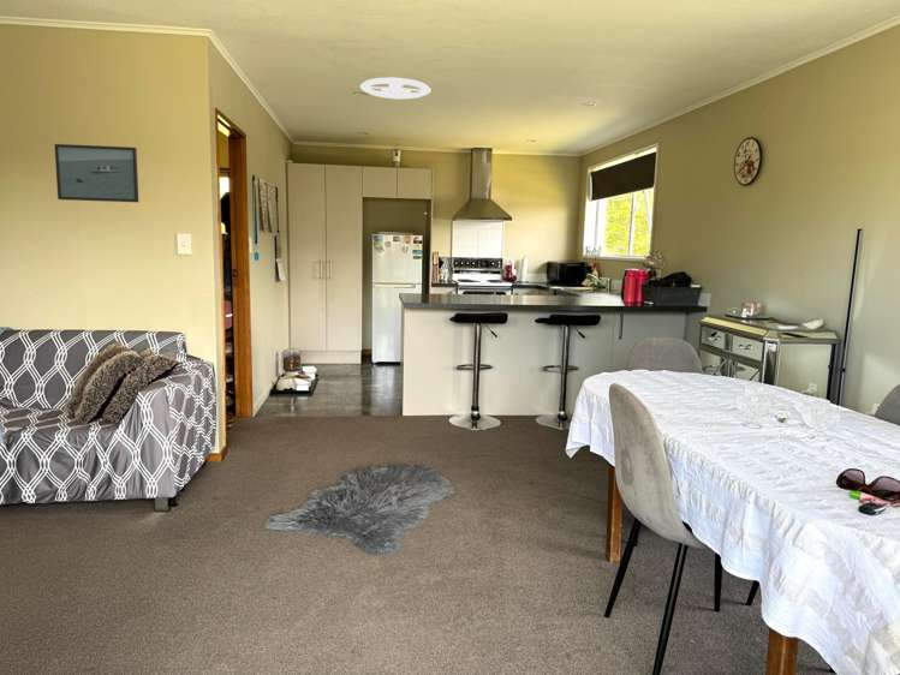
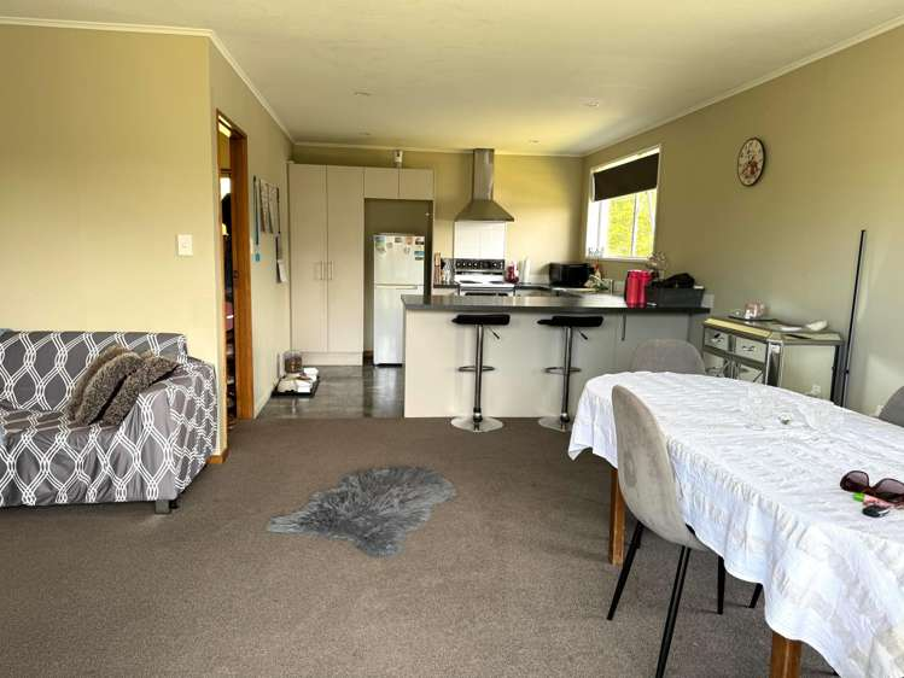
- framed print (97, 173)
- ceiling light (395, 88)
